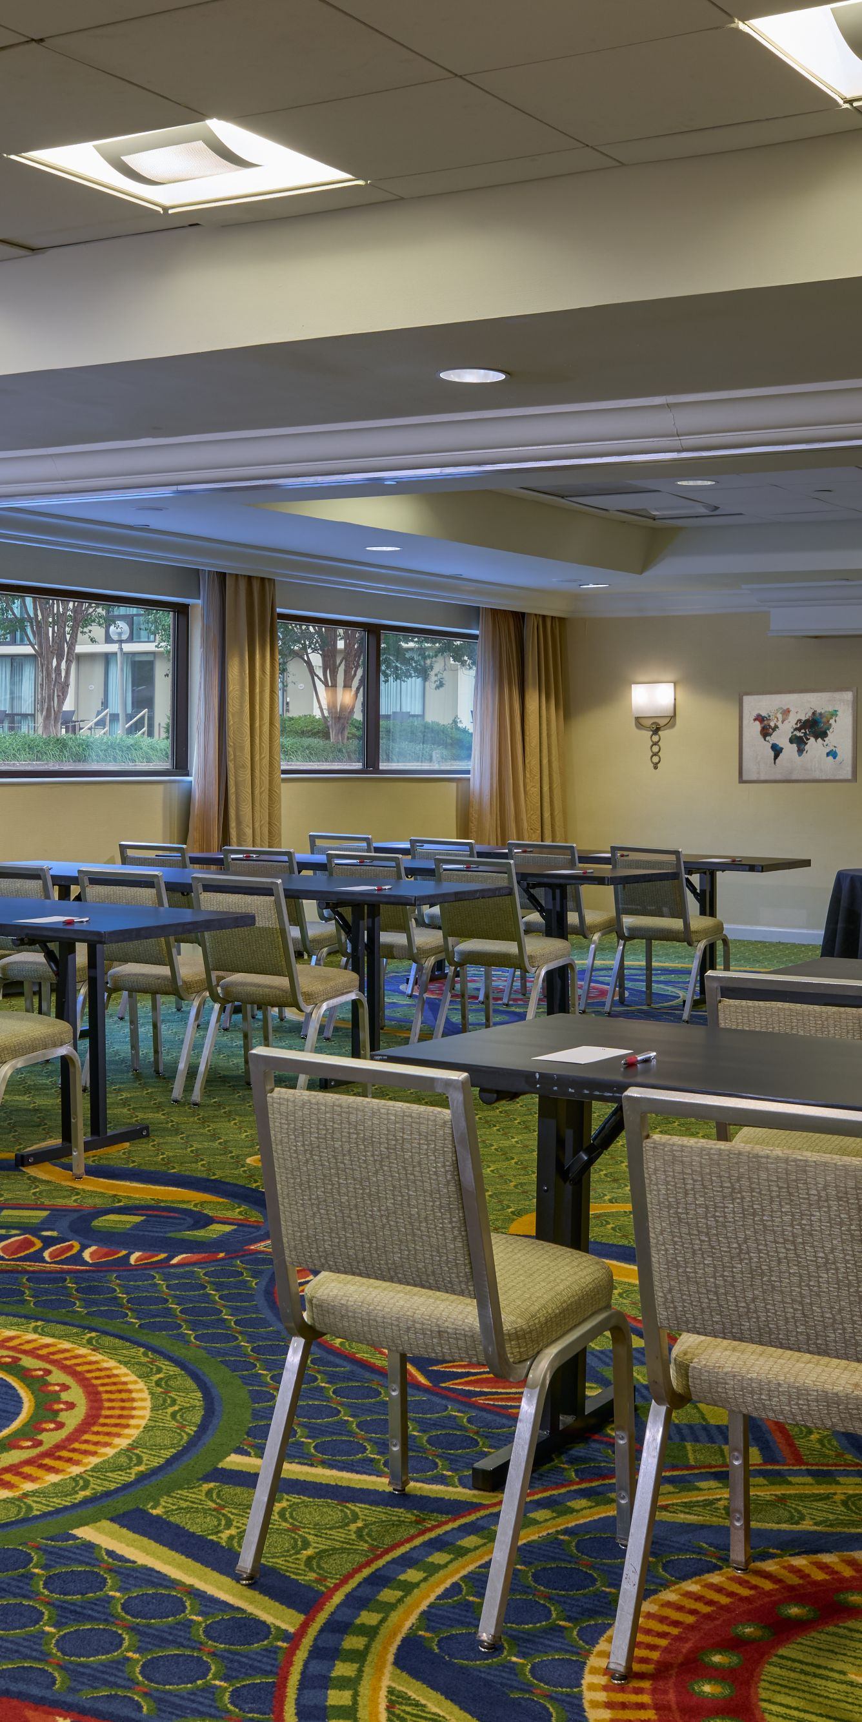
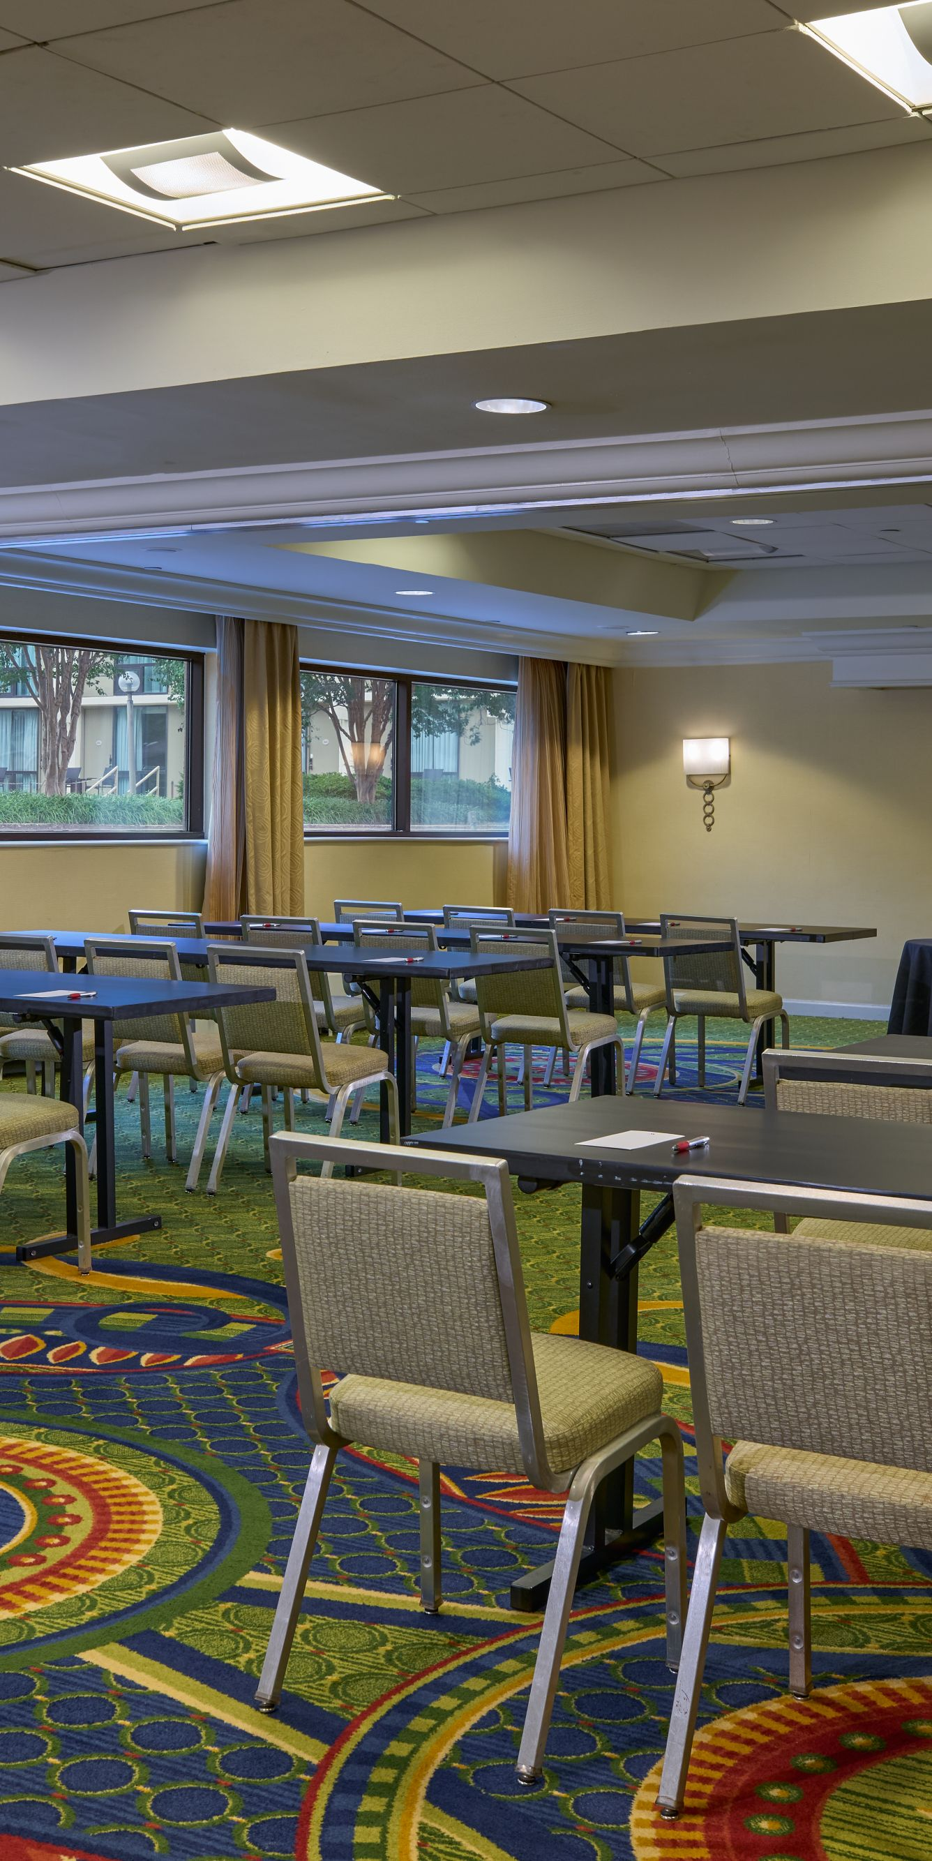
- wall art (796, 736)
